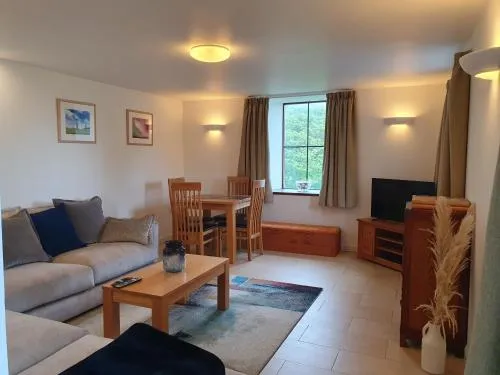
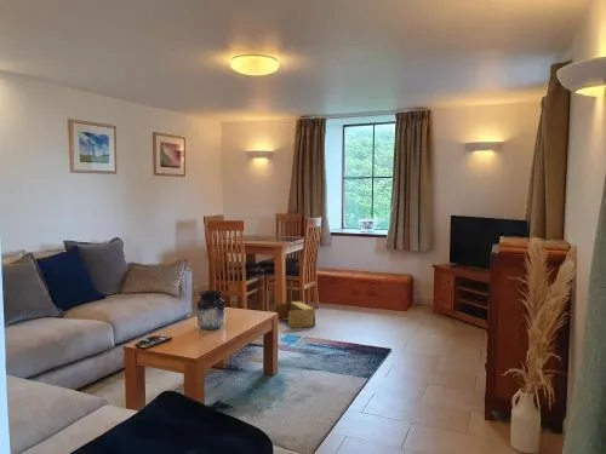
+ cardboard box (295, 314)
